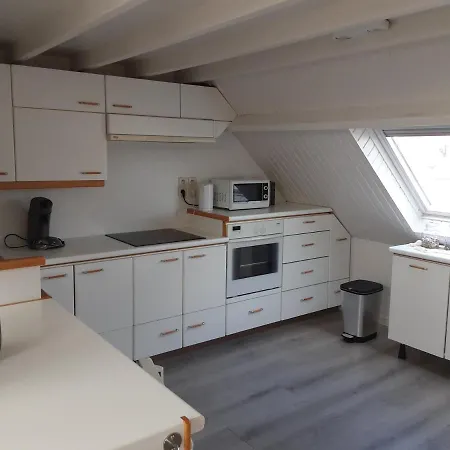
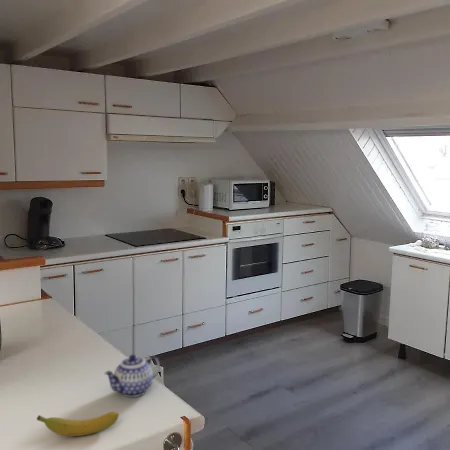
+ banana (79, 421)
+ teapot (133, 373)
